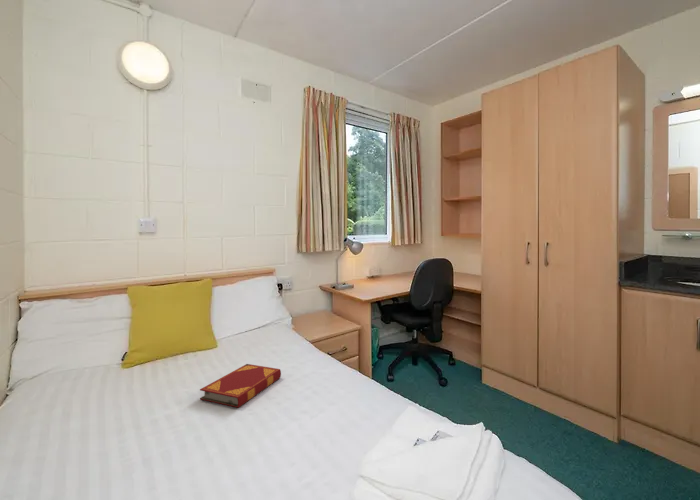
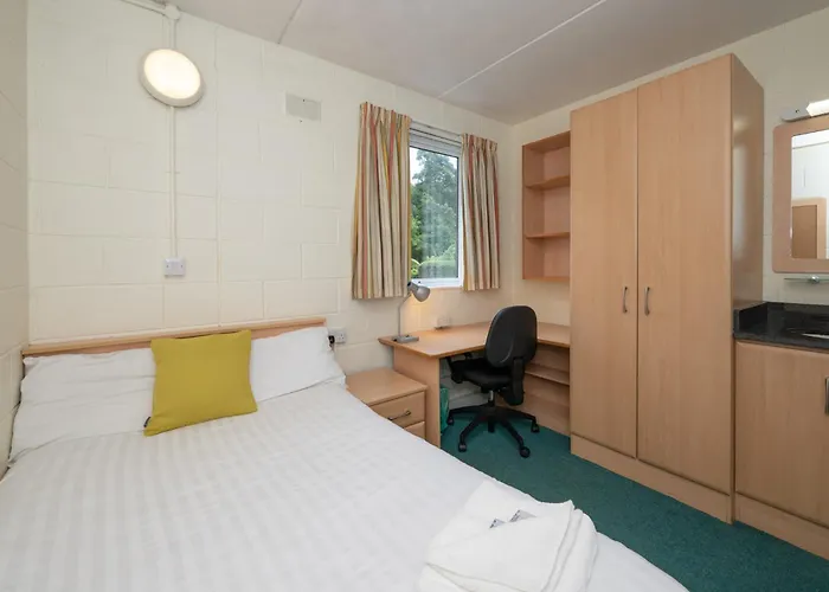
- hardback book (243, 383)
